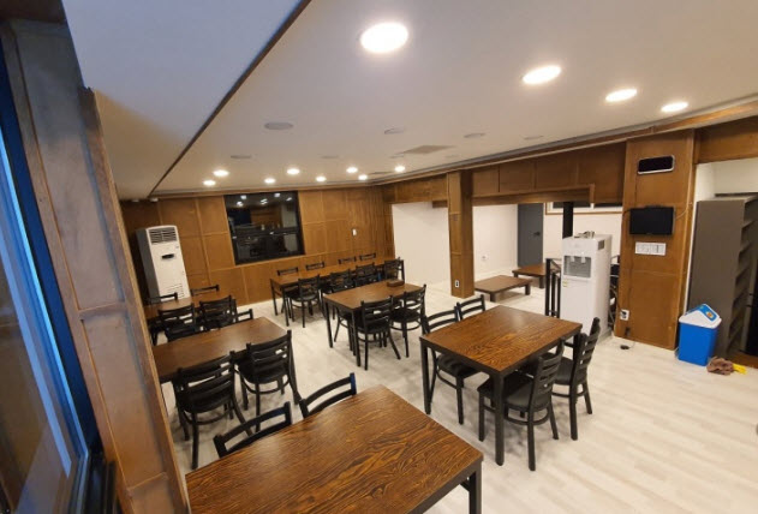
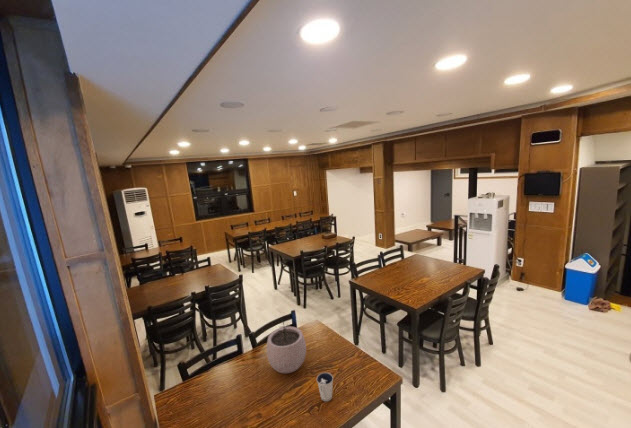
+ plant pot (286, 345)
+ dixie cup (325, 387)
